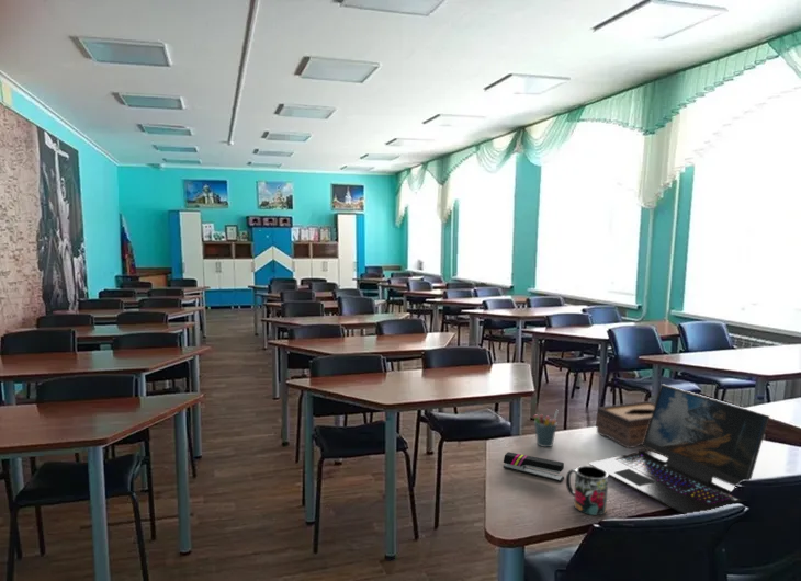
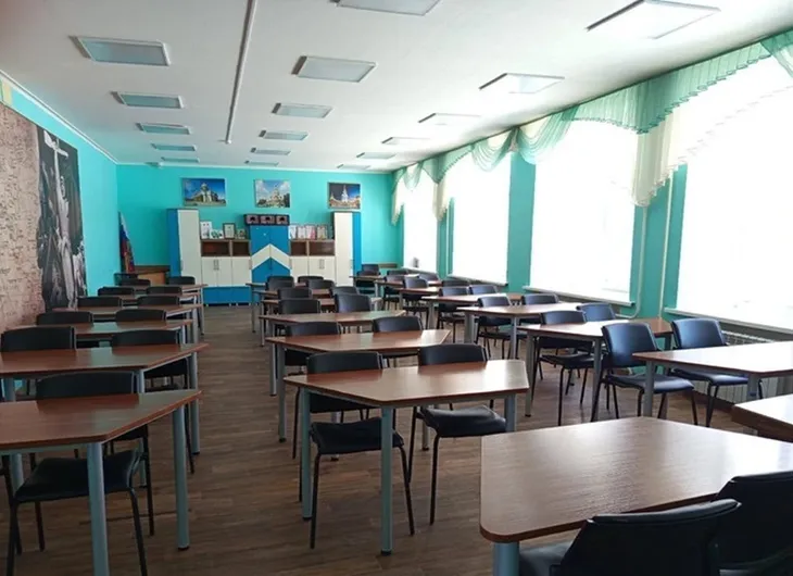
- mug (585, 487)
- tissue box (639, 423)
- pen holder (545, 426)
- stapler (532, 465)
- laptop (673, 443)
